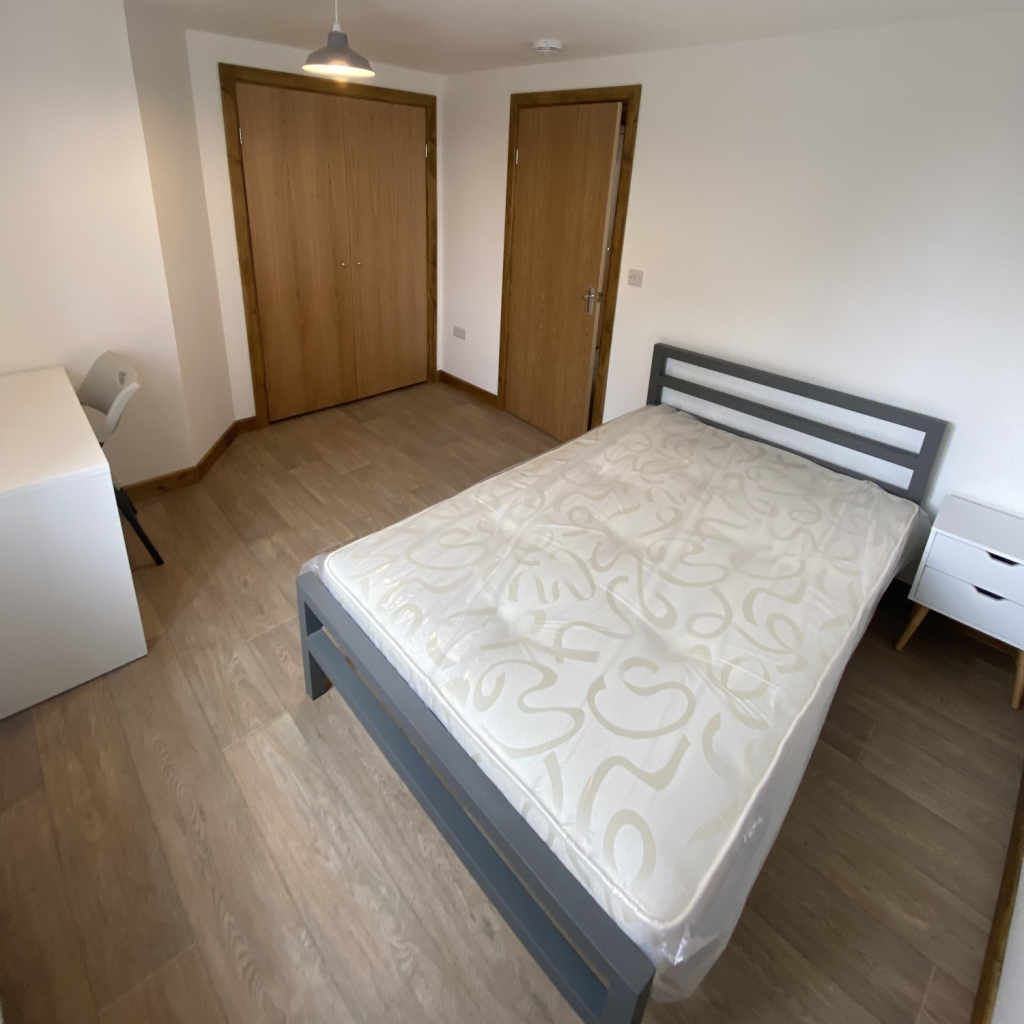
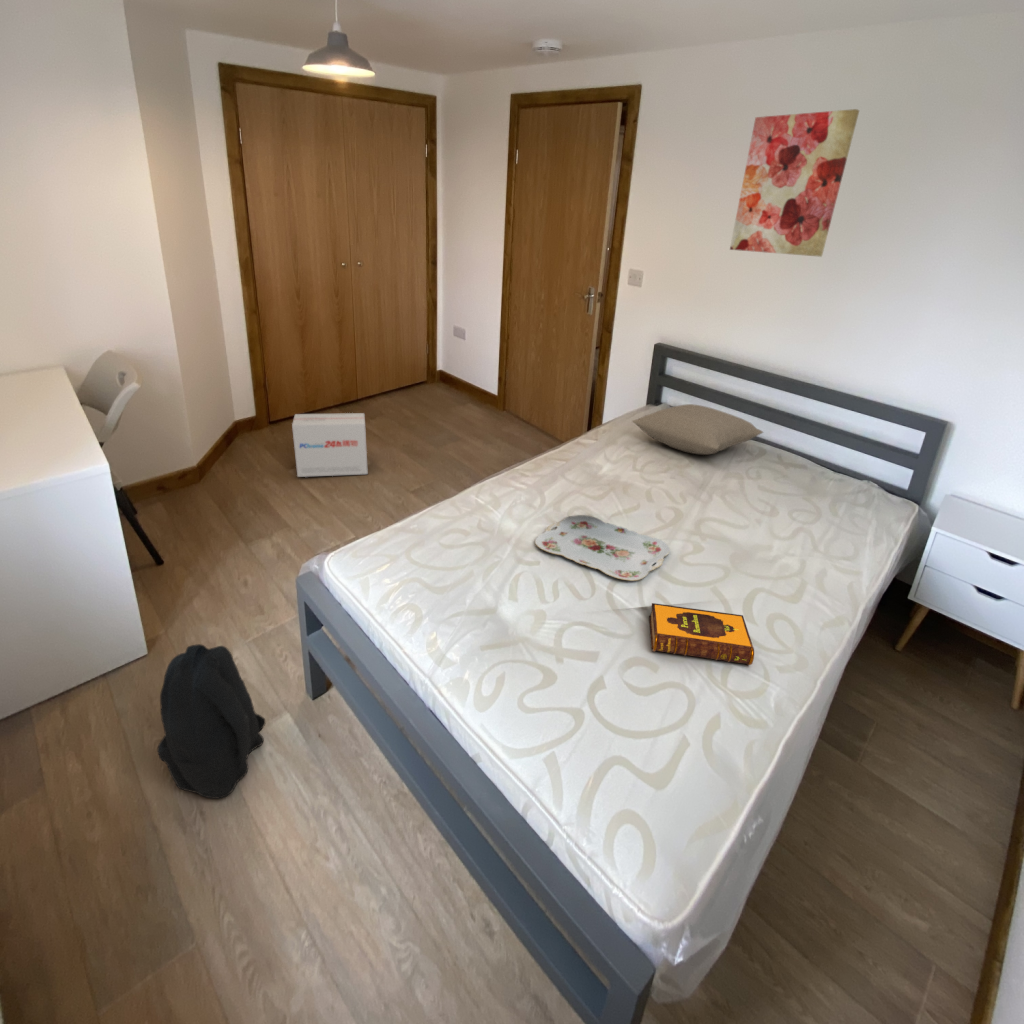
+ wall art (788, 186)
+ pillow (697, 428)
+ hardback book (698, 634)
+ serving tray (602, 546)
+ backpack (207, 709)
+ cardboard box (331, 444)
